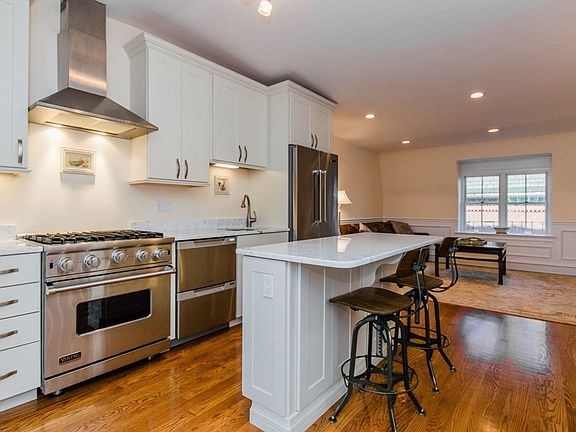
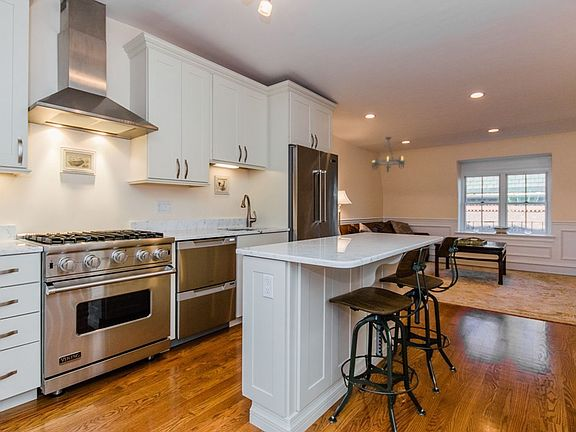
+ chandelier (388, 156)
